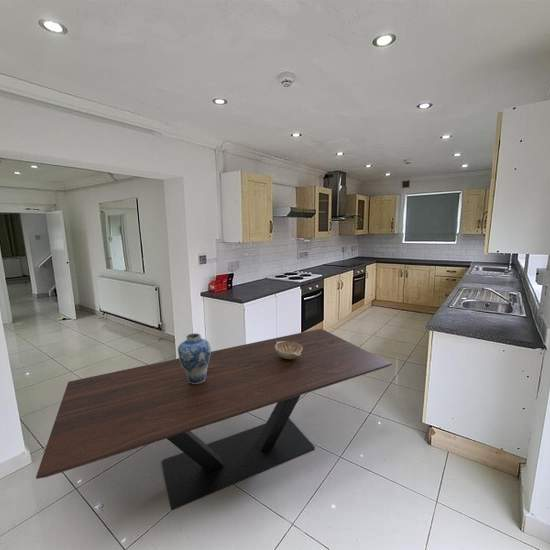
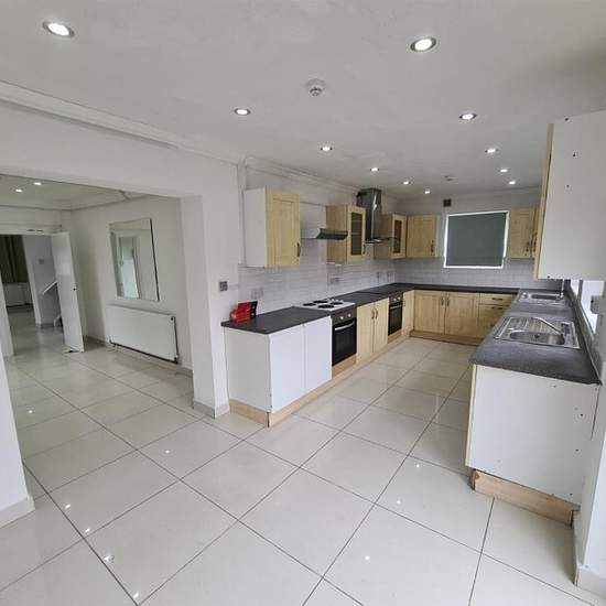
- vase (195, 358)
- dining table (238, 414)
- decorative bowl (288, 351)
